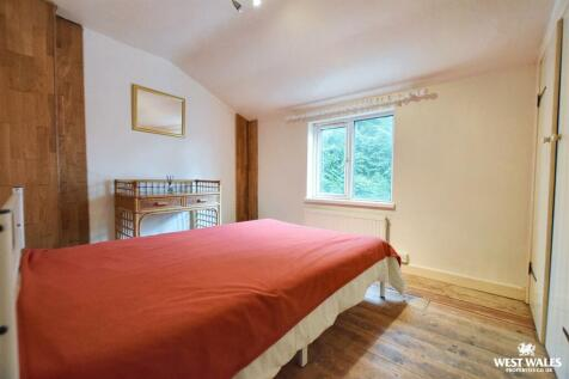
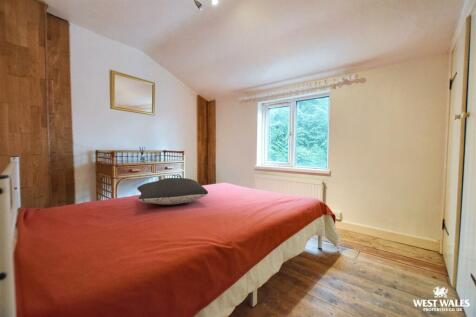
+ pillow (170, 190)
